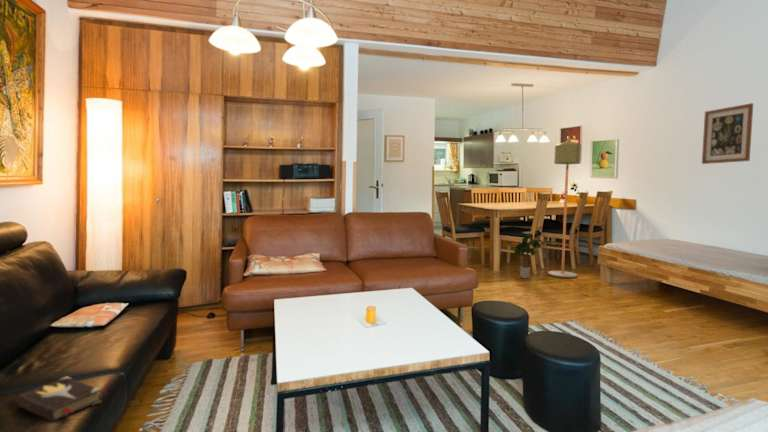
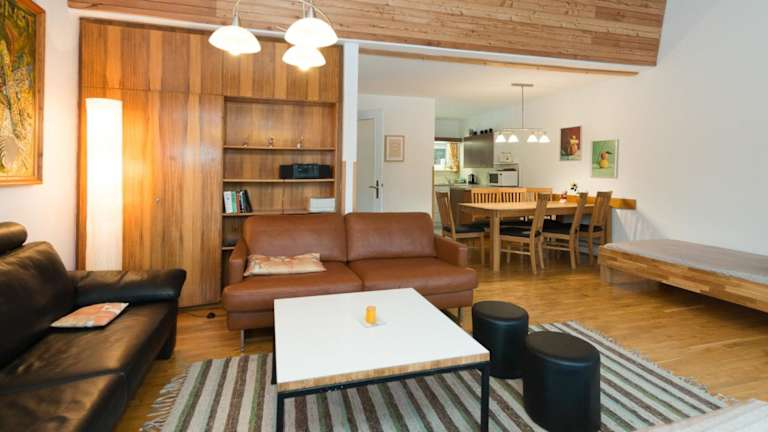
- floor lamp (565, 205)
- potted plant (526, 254)
- wall art (726, 135)
- hardback book (60, 397)
